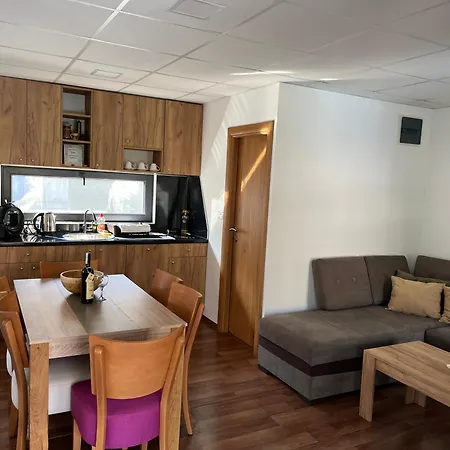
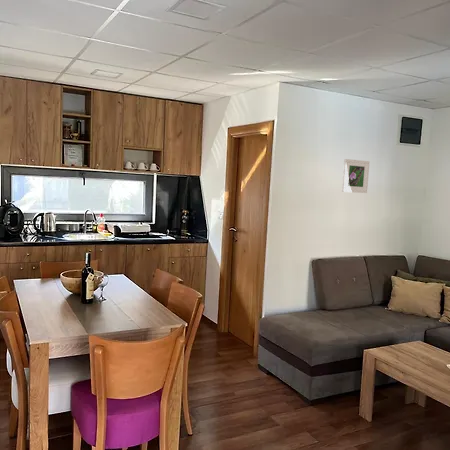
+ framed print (355, 176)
